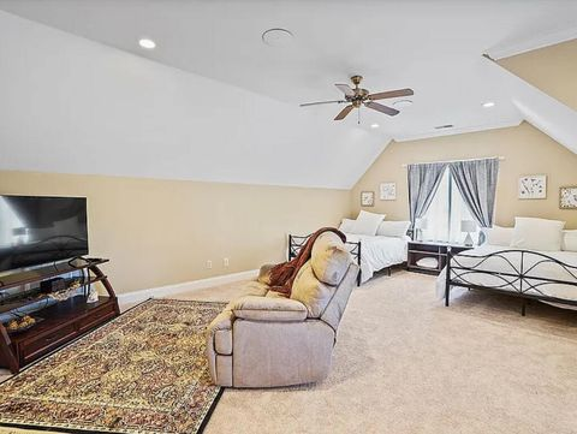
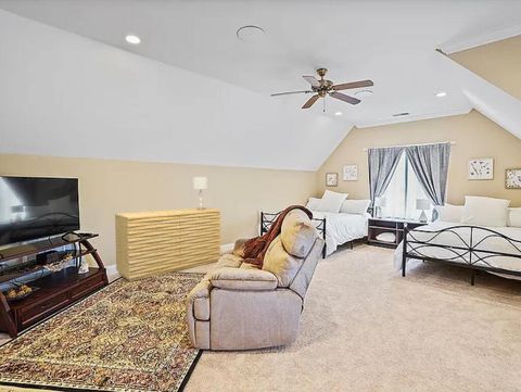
+ sideboard (171, 239)
+ lamp (200, 193)
